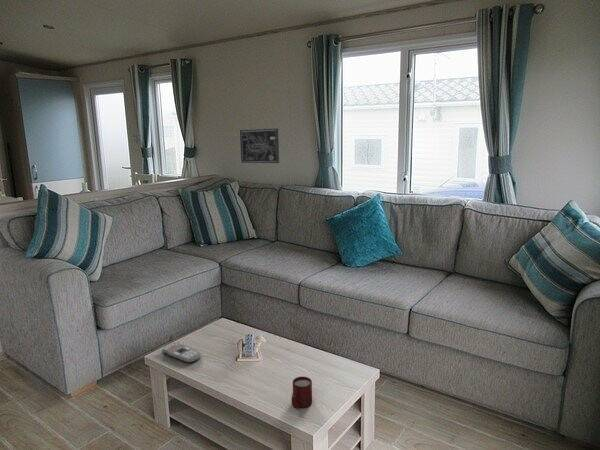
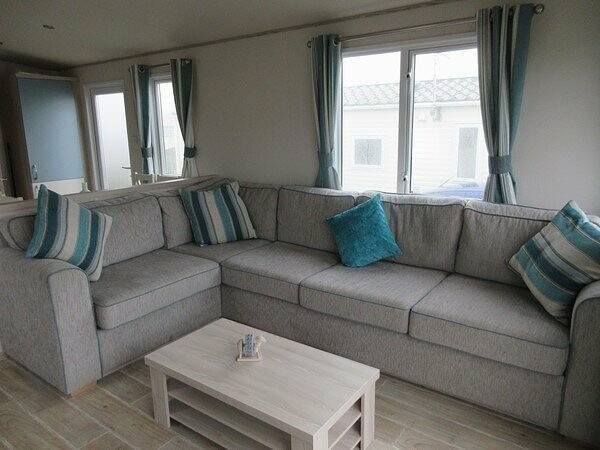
- wall art (259, 146)
- cup (300, 394)
- remote control (182, 352)
